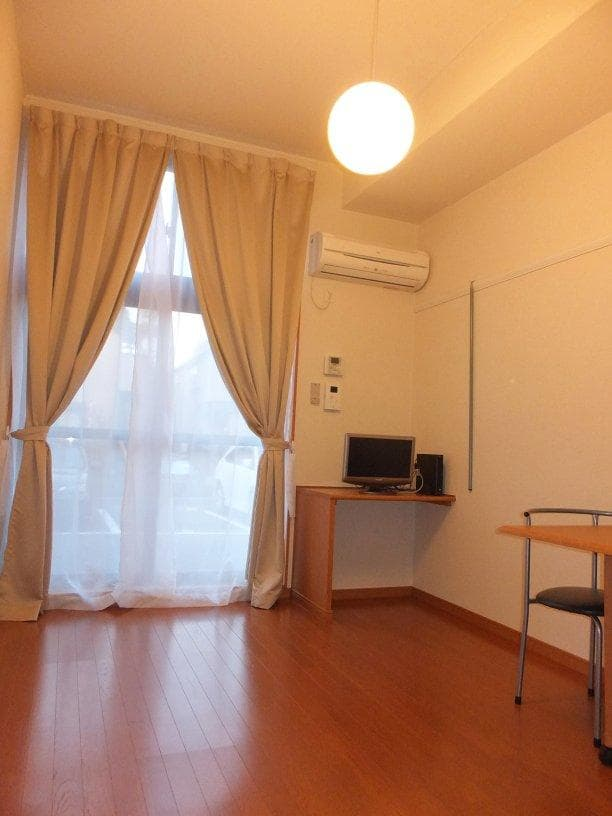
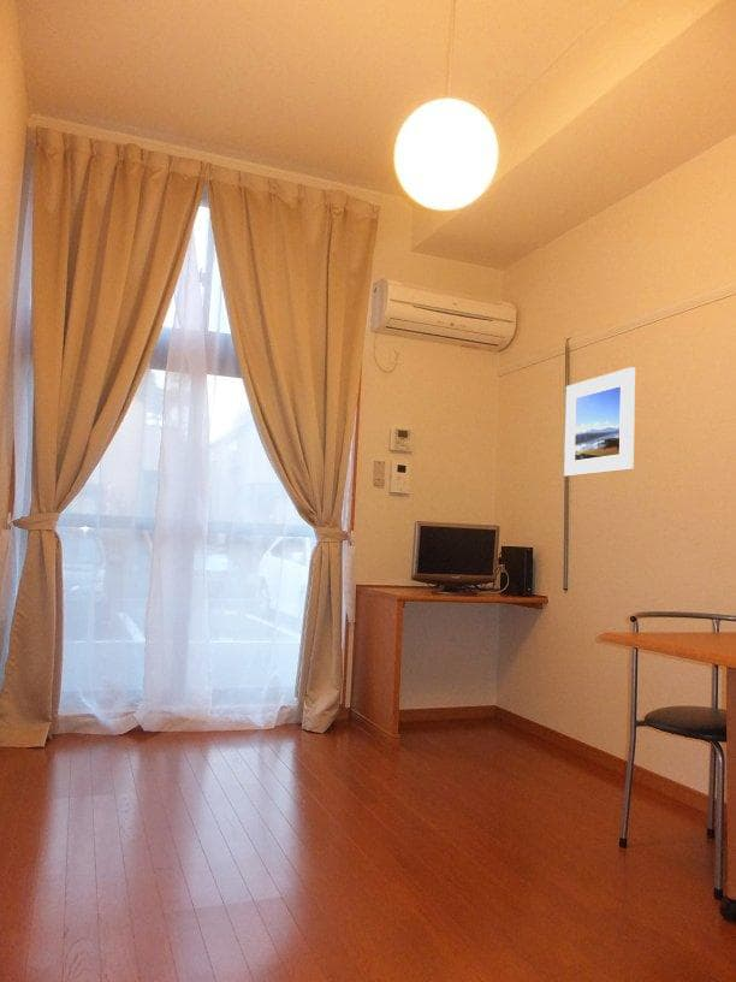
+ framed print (596, 425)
